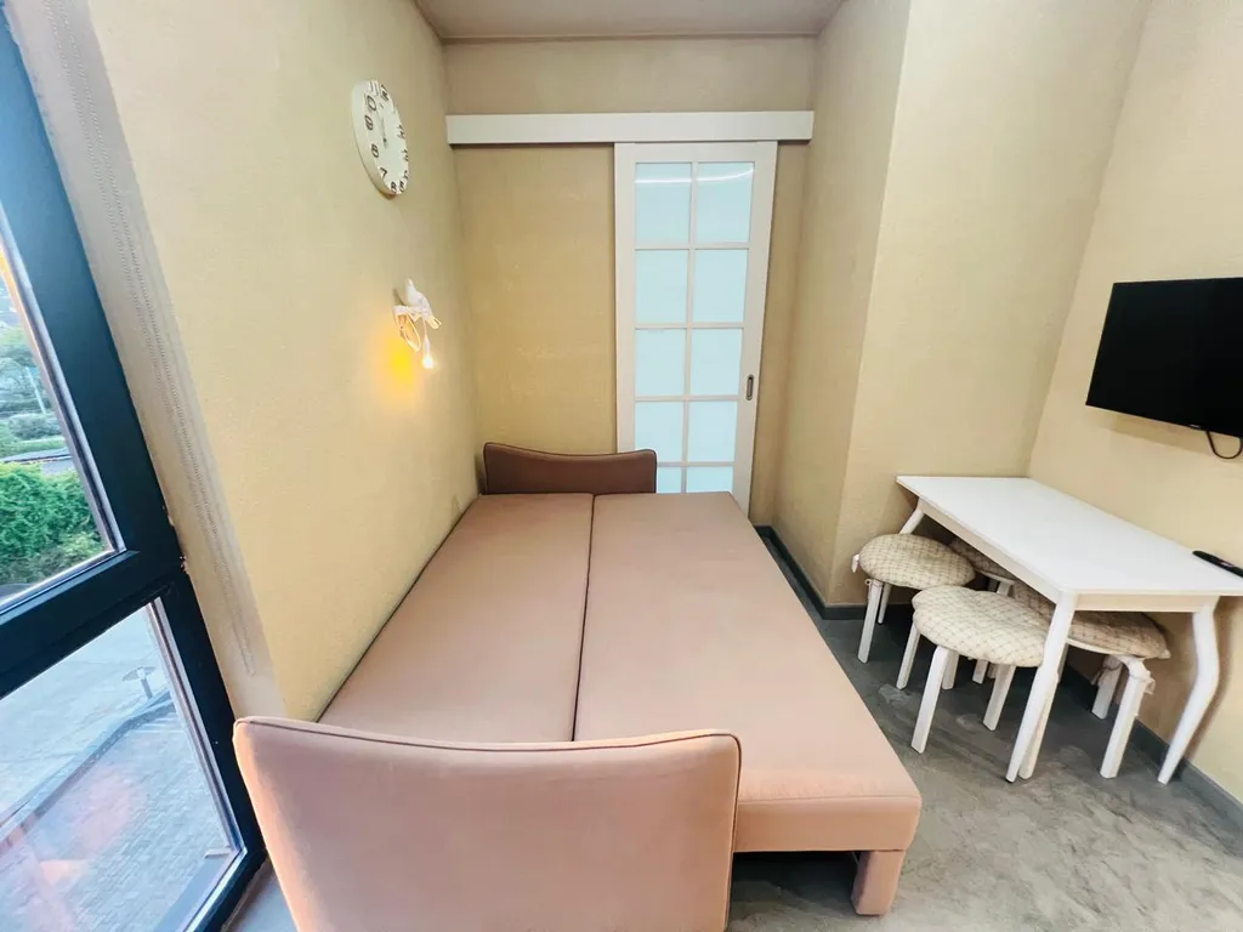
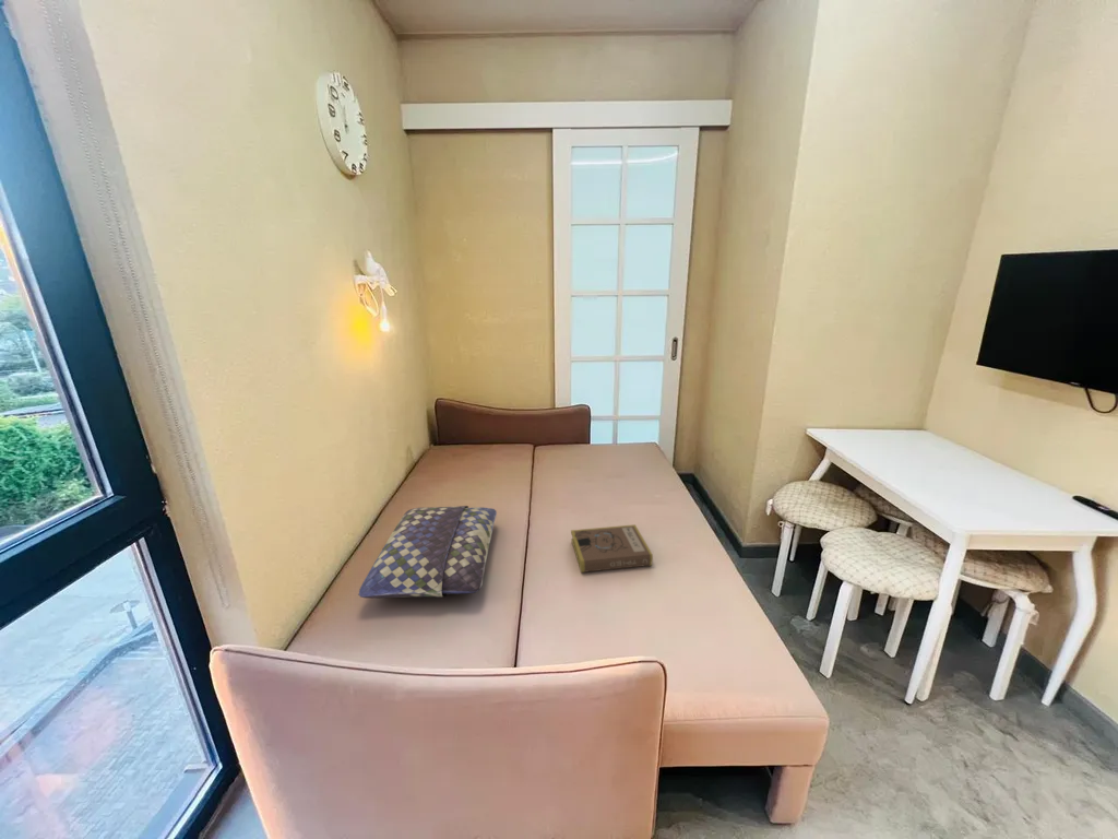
+ book (609, 547)
+ cushion (438, 545)
